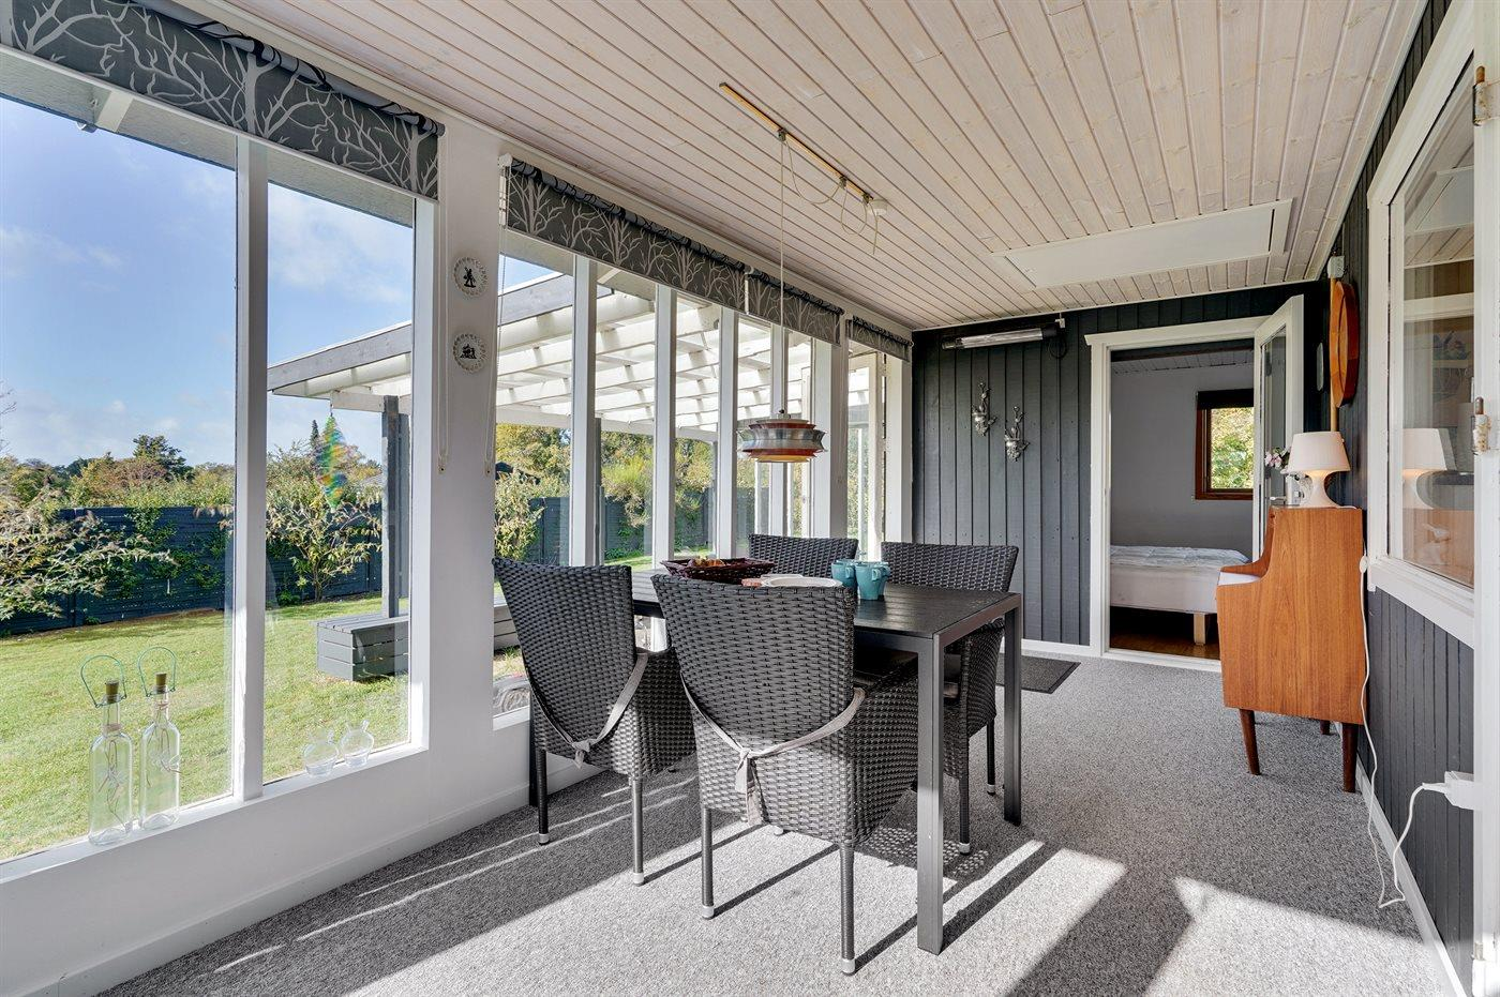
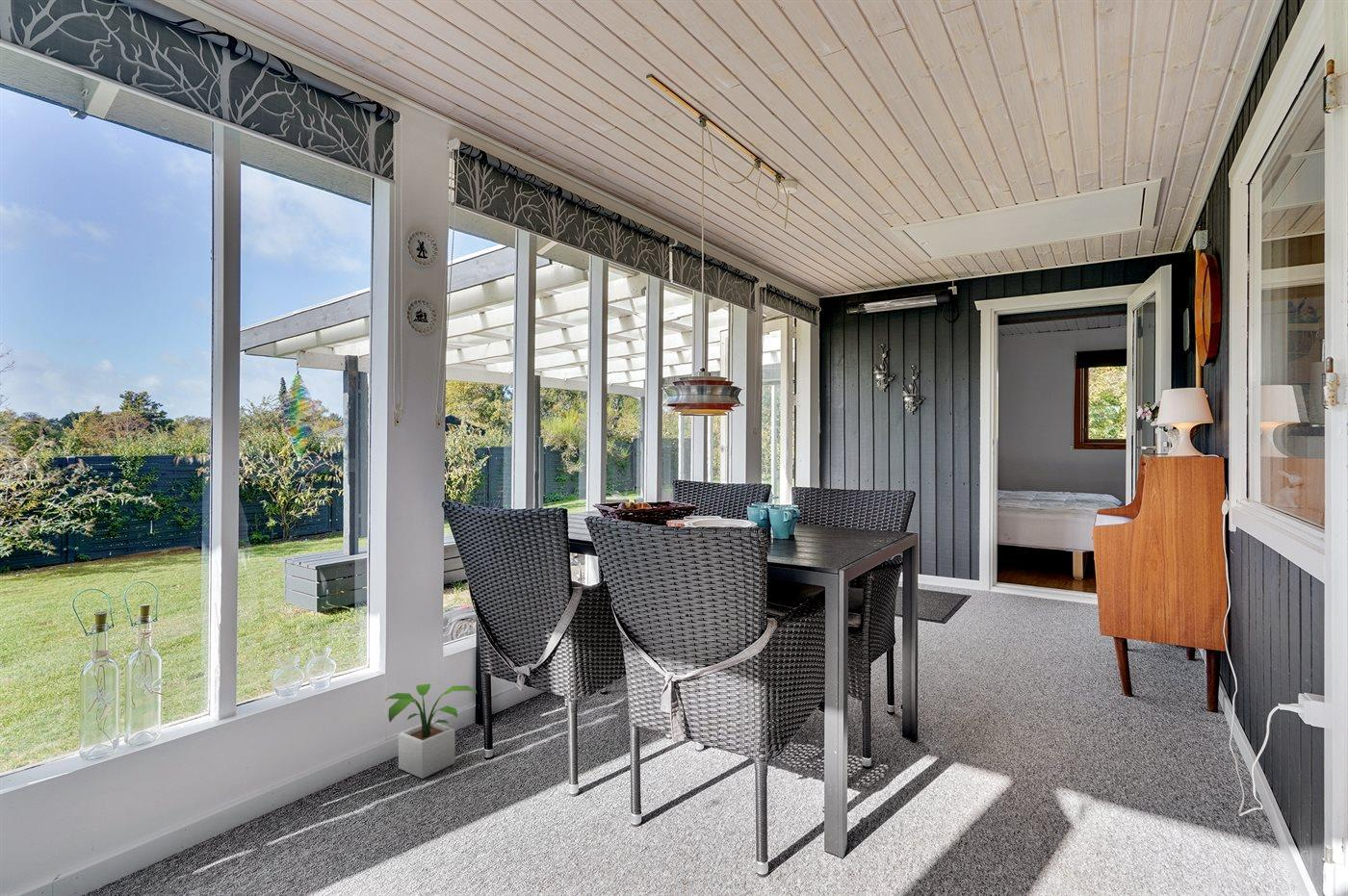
+ potted plant (421, 728)
